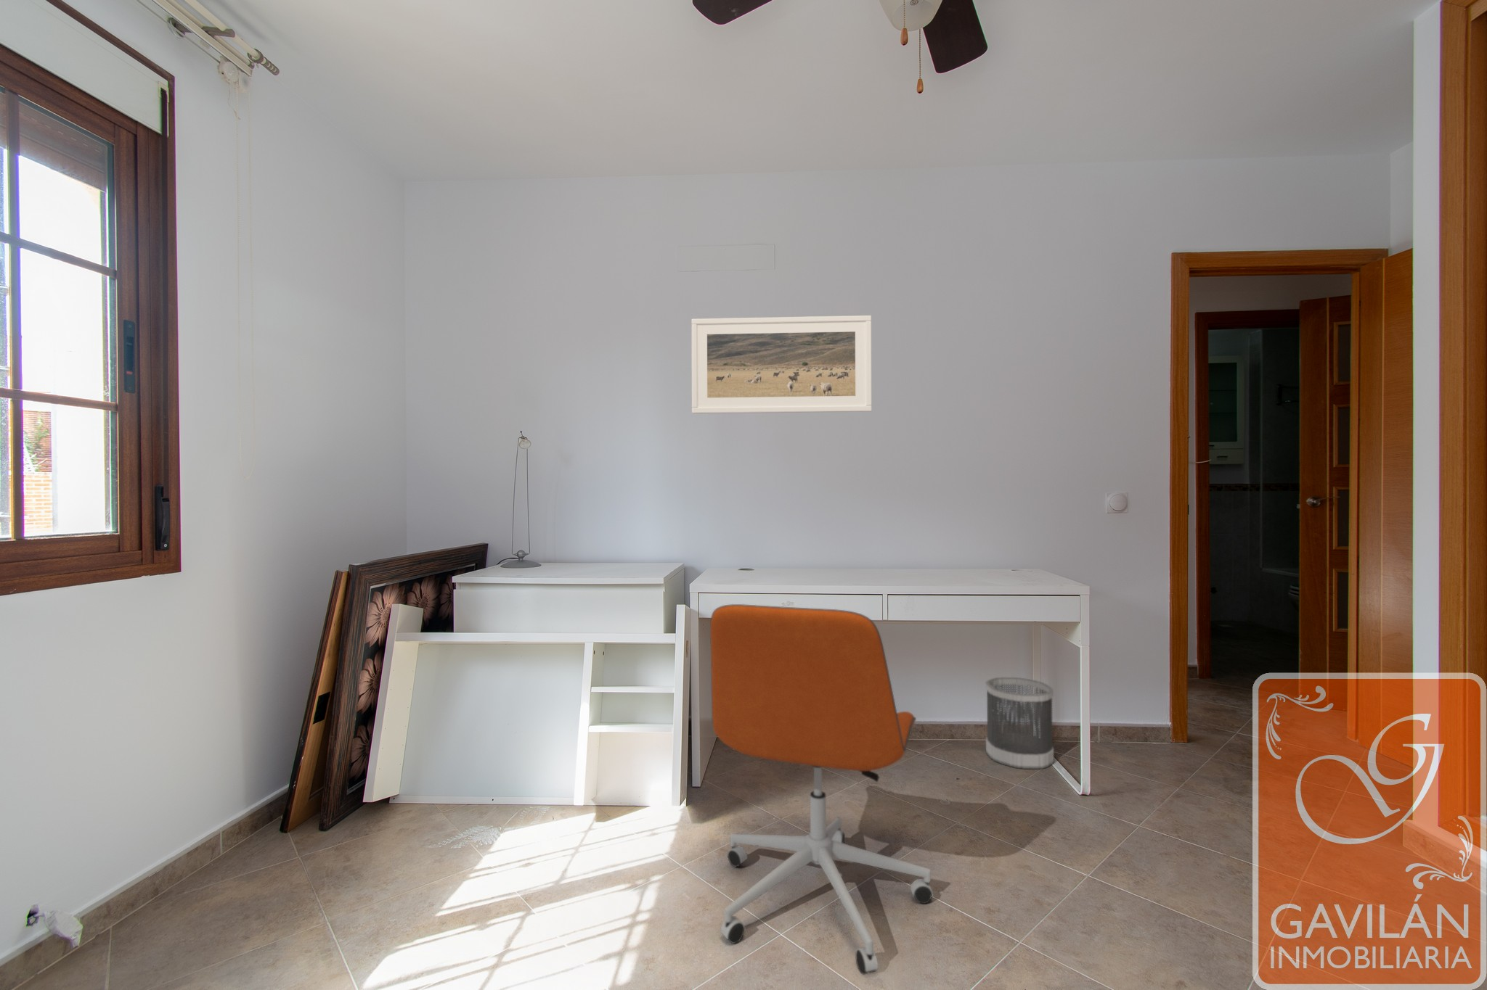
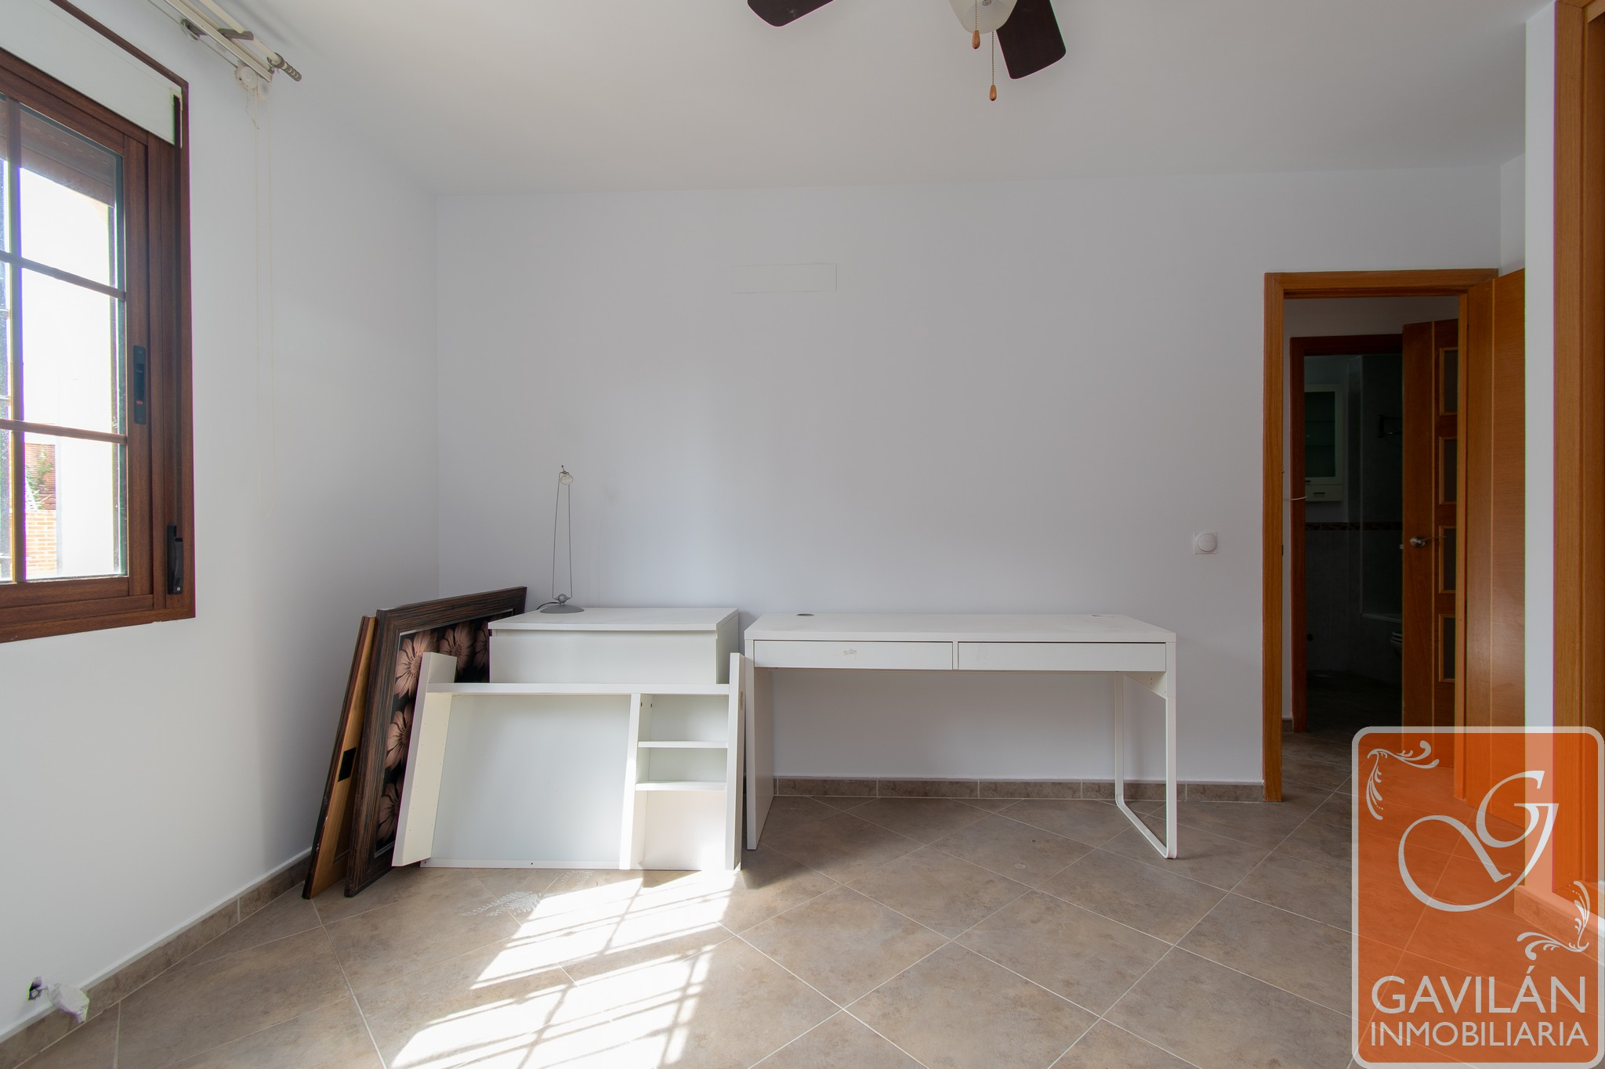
- wastebasket (1018, 720)
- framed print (781, 365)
- office chair (817, 744)
